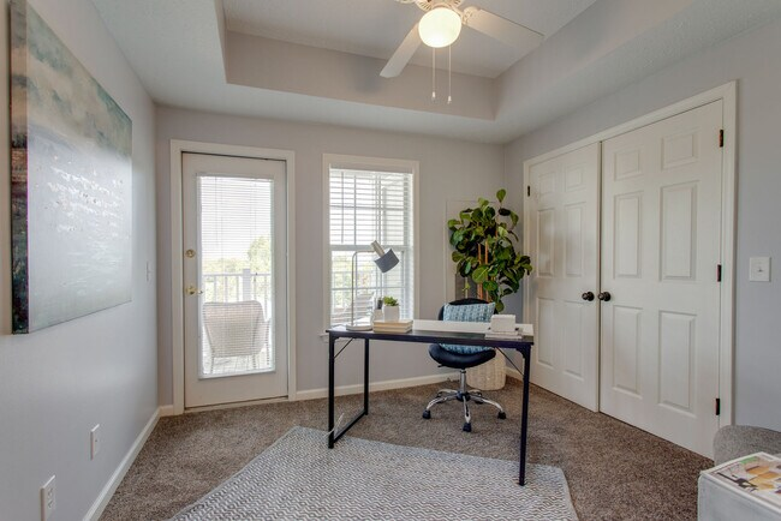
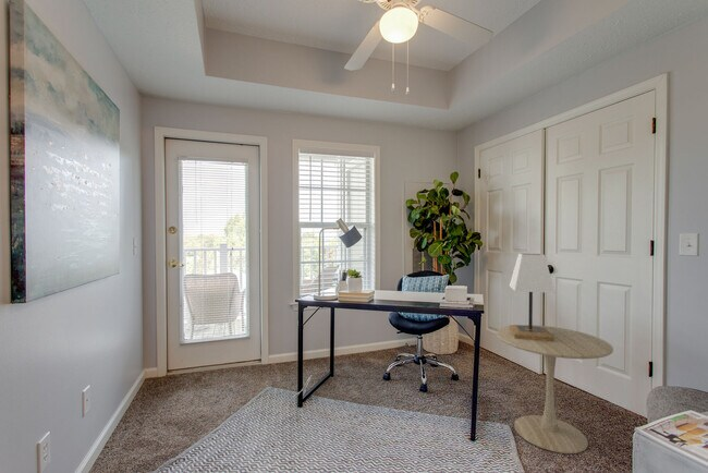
+ lamp (530, 294)
+ side table (550, 386)
